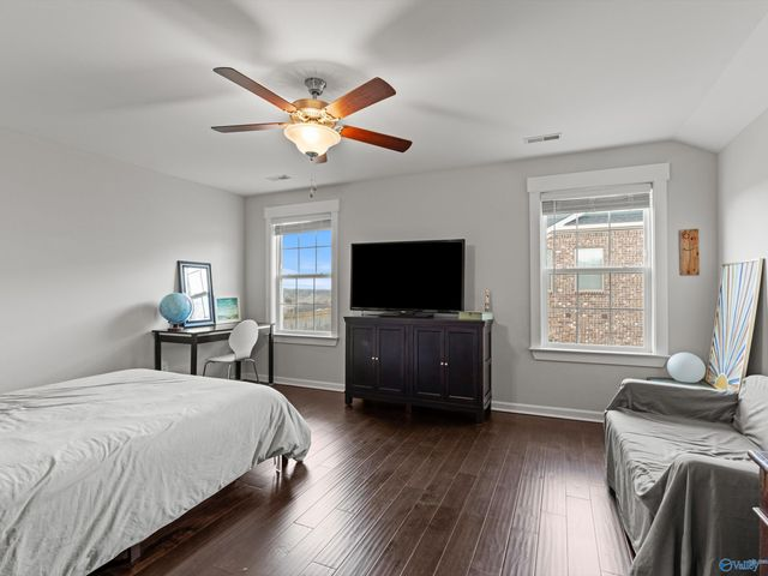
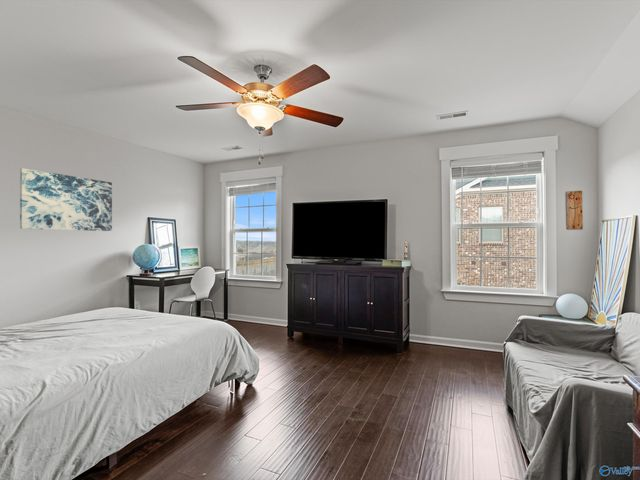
+ wall art (70, 203)
